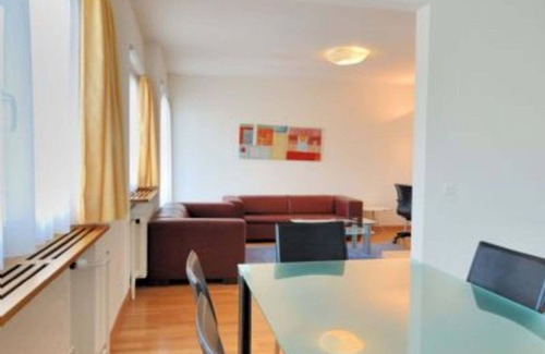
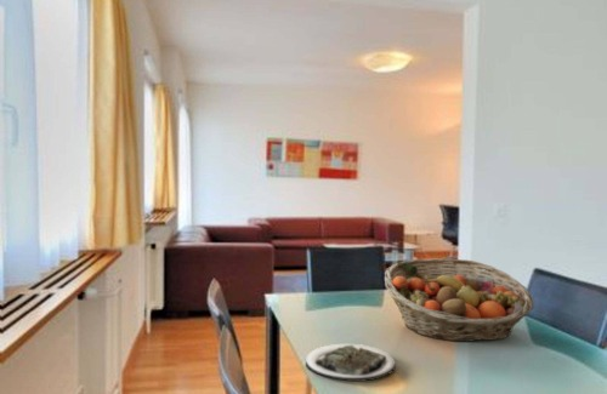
+ plate (350, 358)
+ fruit basket (455, 297)
